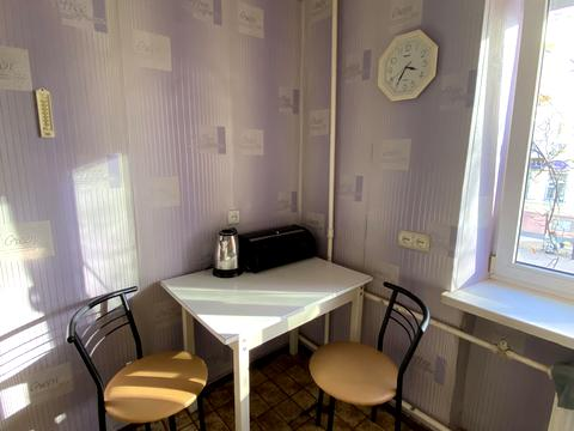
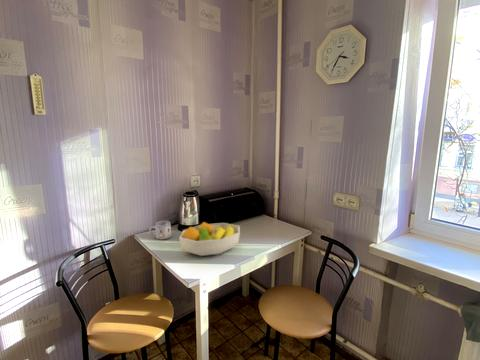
+ fruit bowl (211, 236)
+ mug (160, 230)
